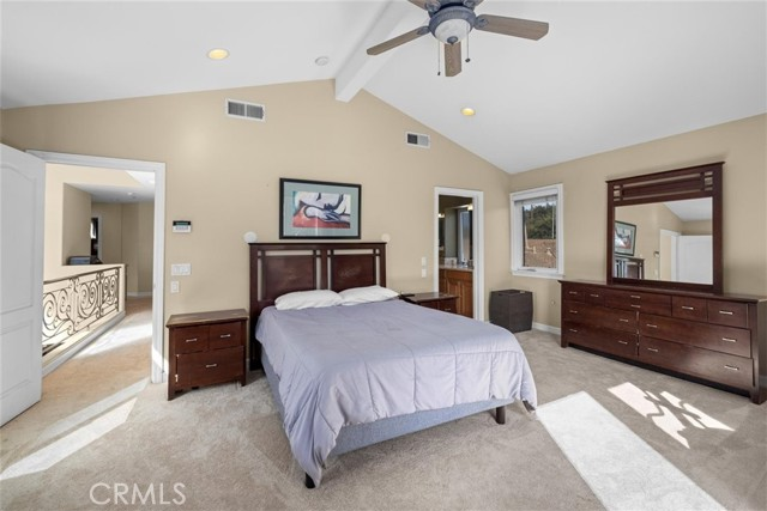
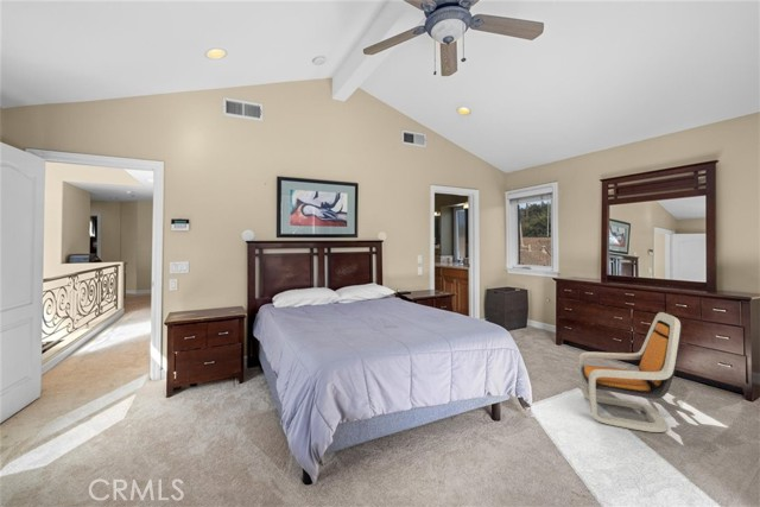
+ lounge chair (621, 359)
